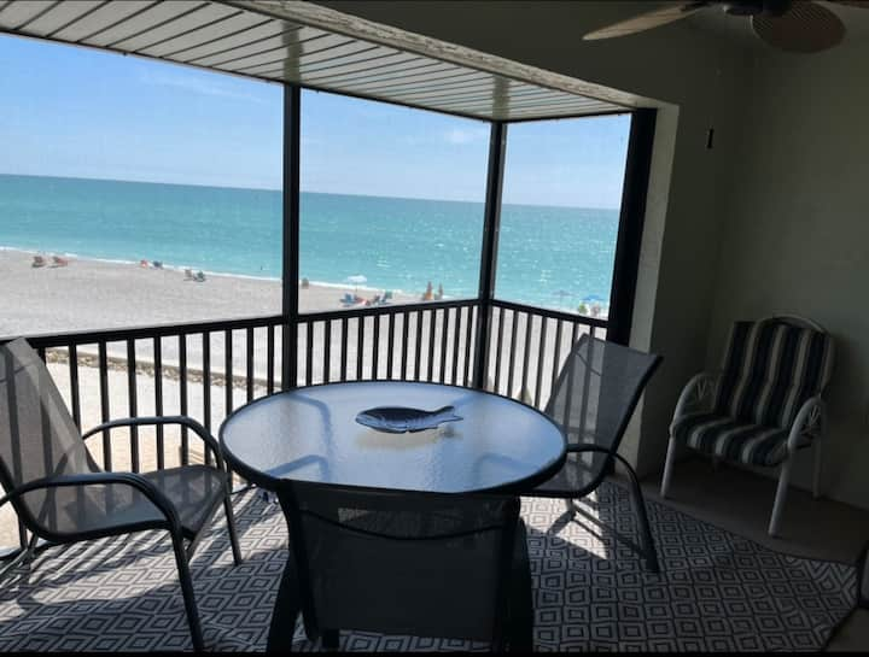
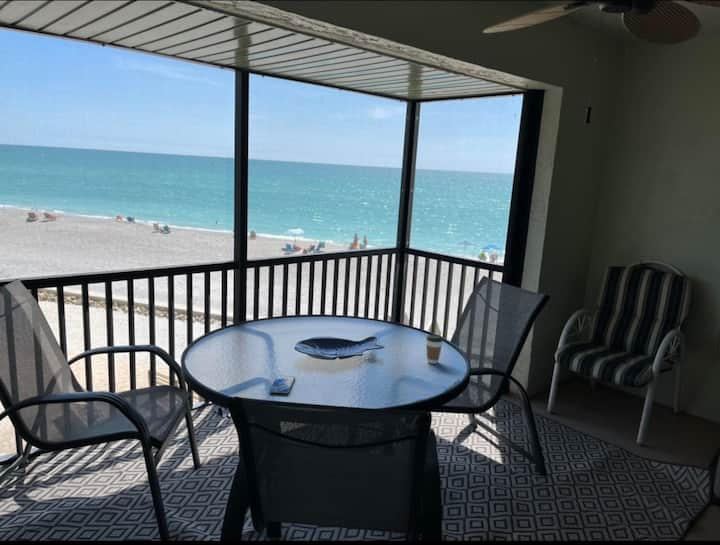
+ smartphone (282, 384)
+ coffee cup (433, 349)
